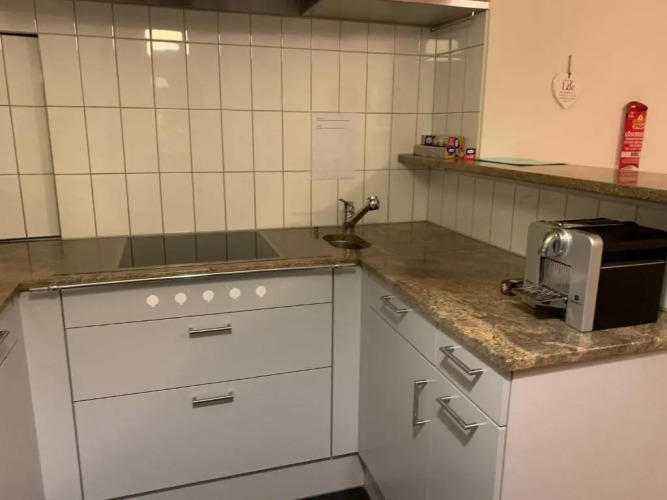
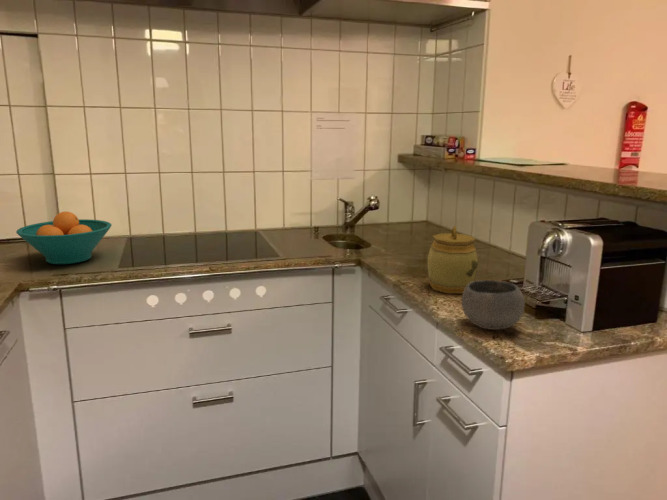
+ fruit bowl (66, 236)
+ bowl (492, 305)
+ jar (452, 257)
